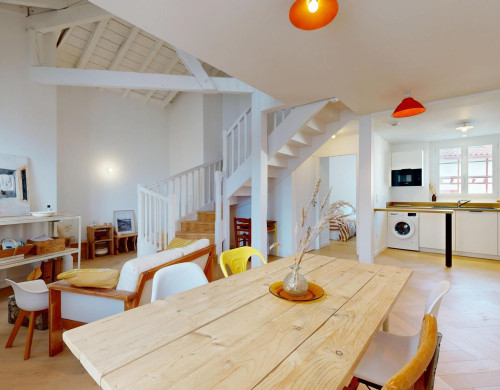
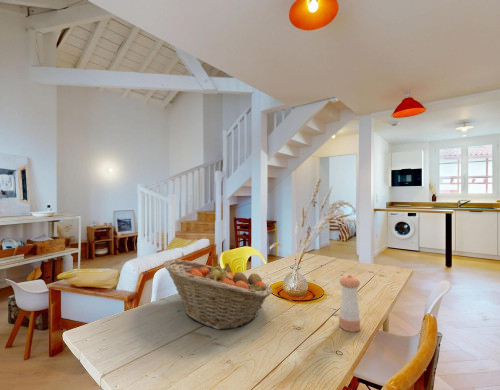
+ pepper shaker (349, 300)
+ fruit basket (216, 285)
